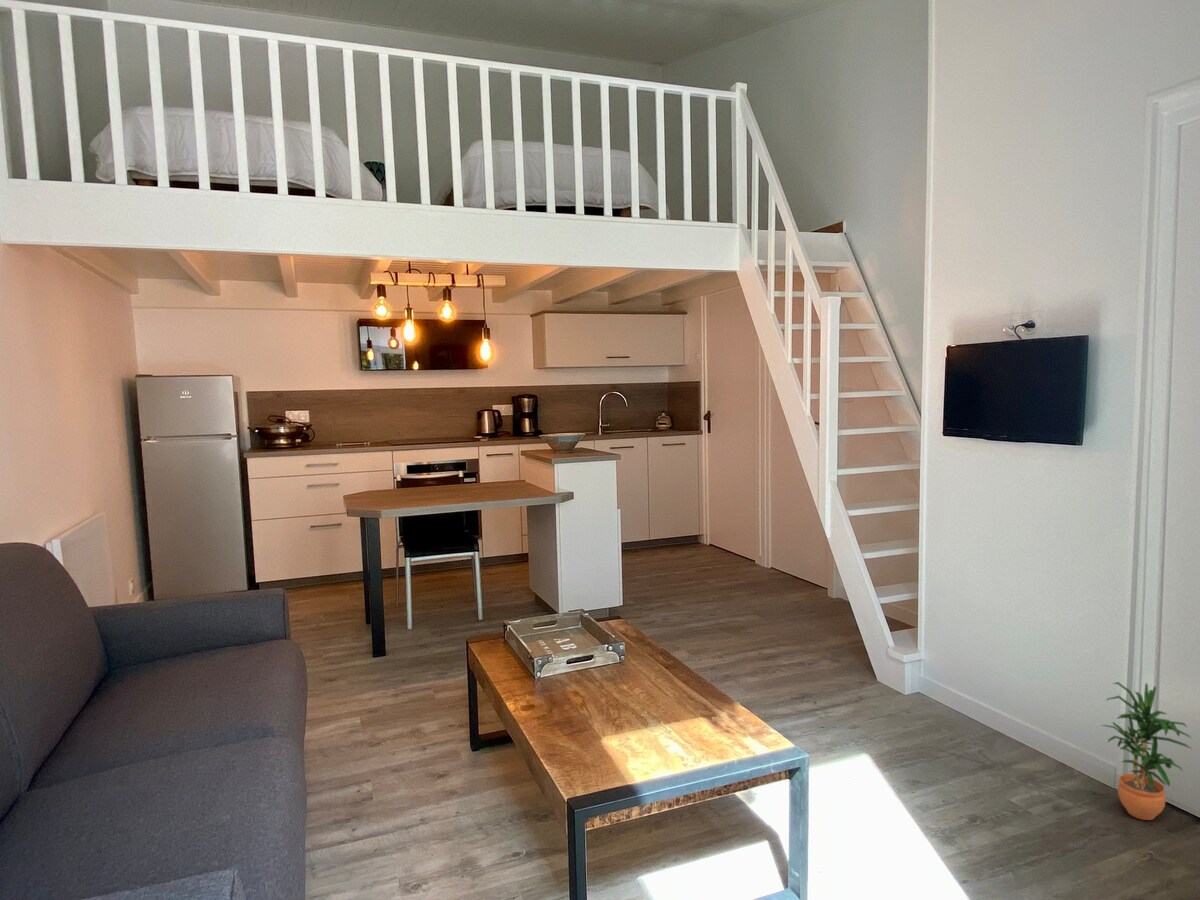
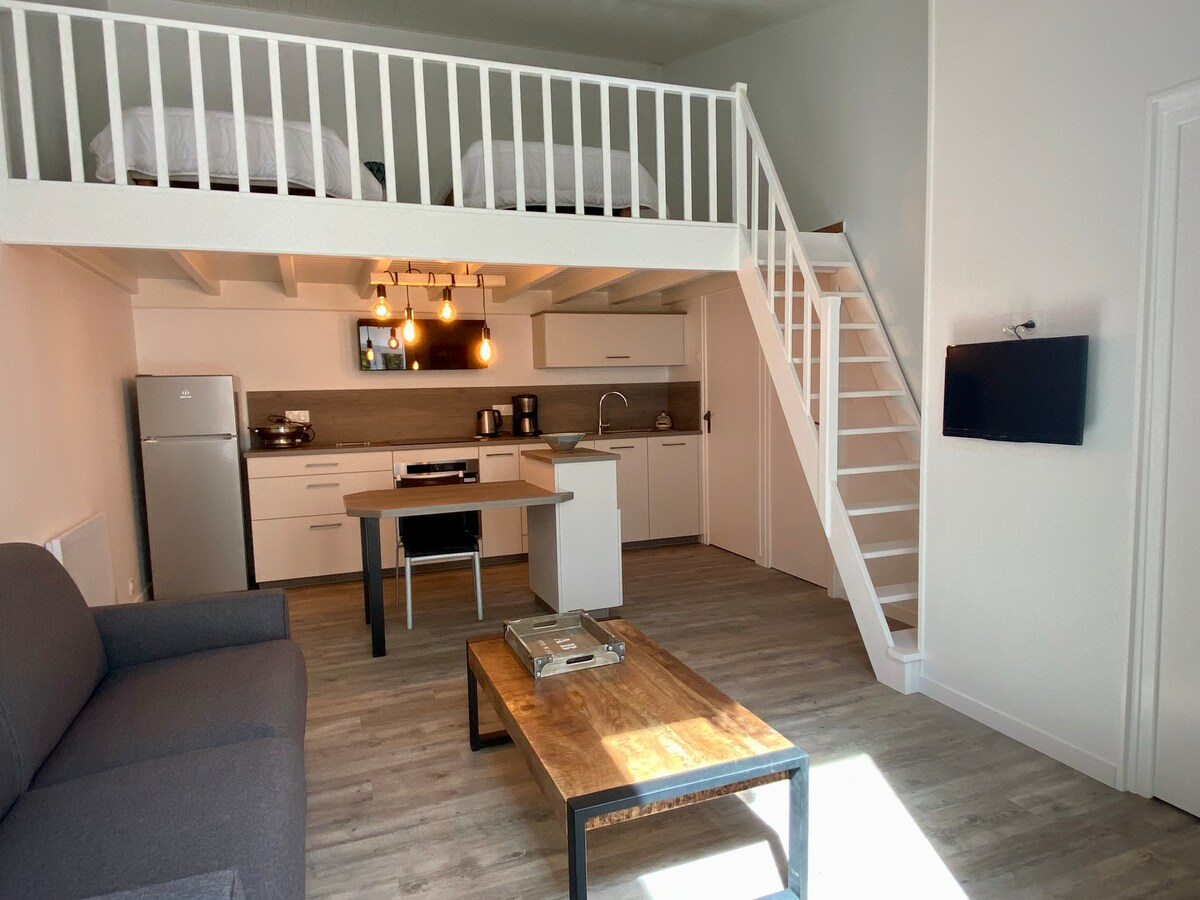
- potted plant (1148, 752)
